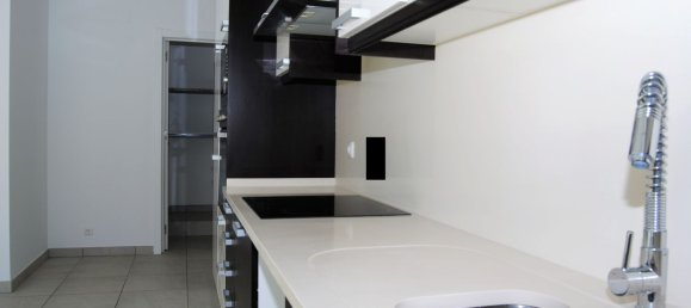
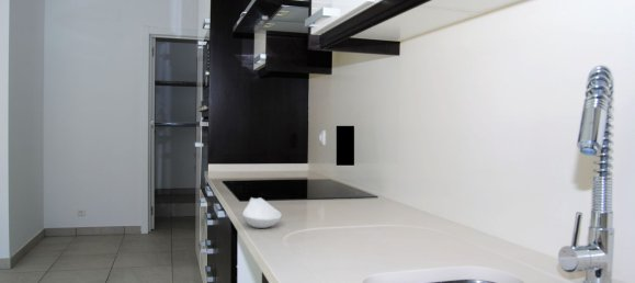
+ spoon rest (258, 211)
